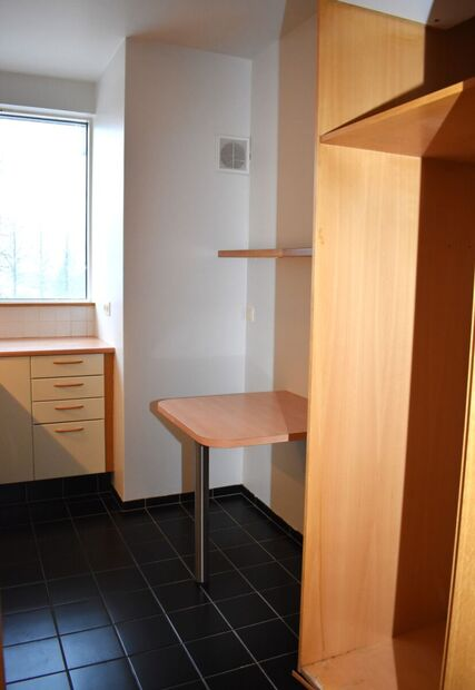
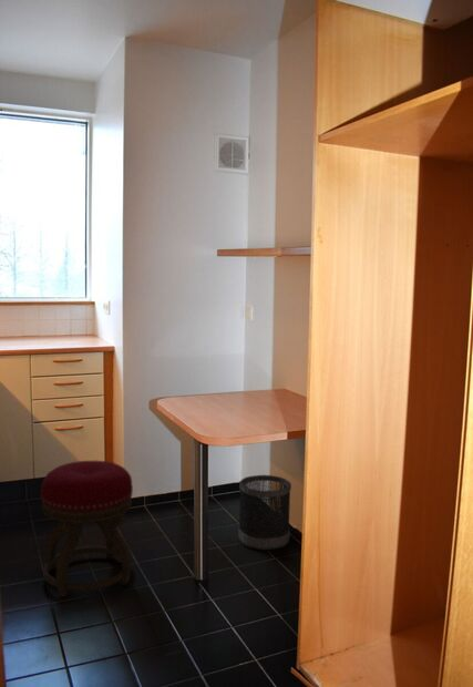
+ stool (86, 522)
+ wastebasket (264, 511)
